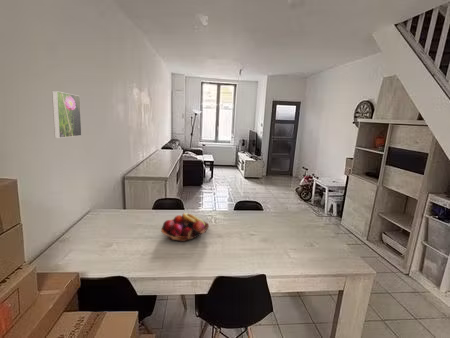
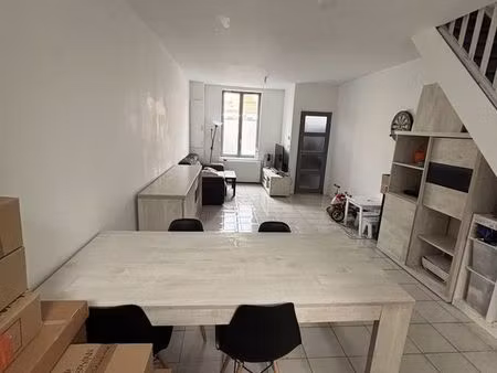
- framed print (68, 115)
- fruit basket (185, 225)
